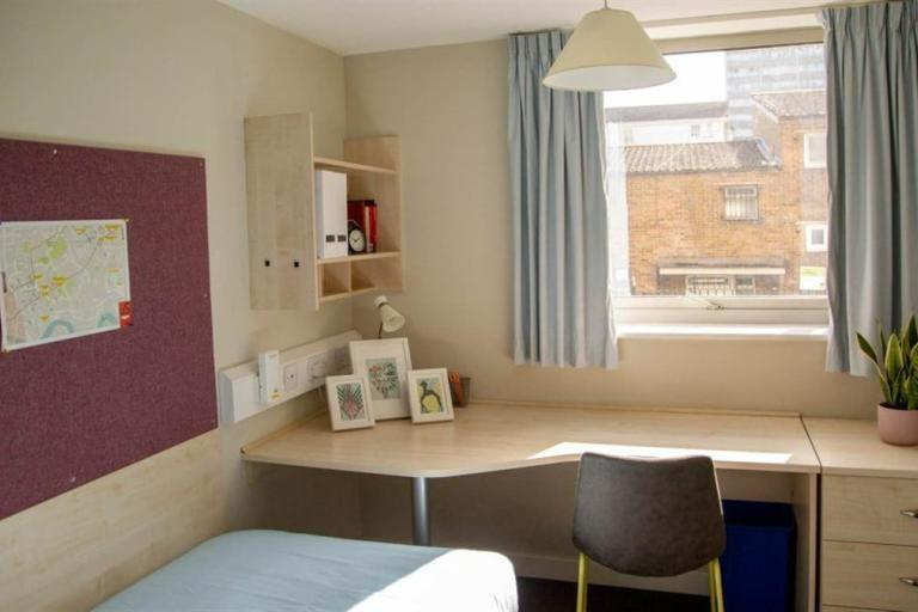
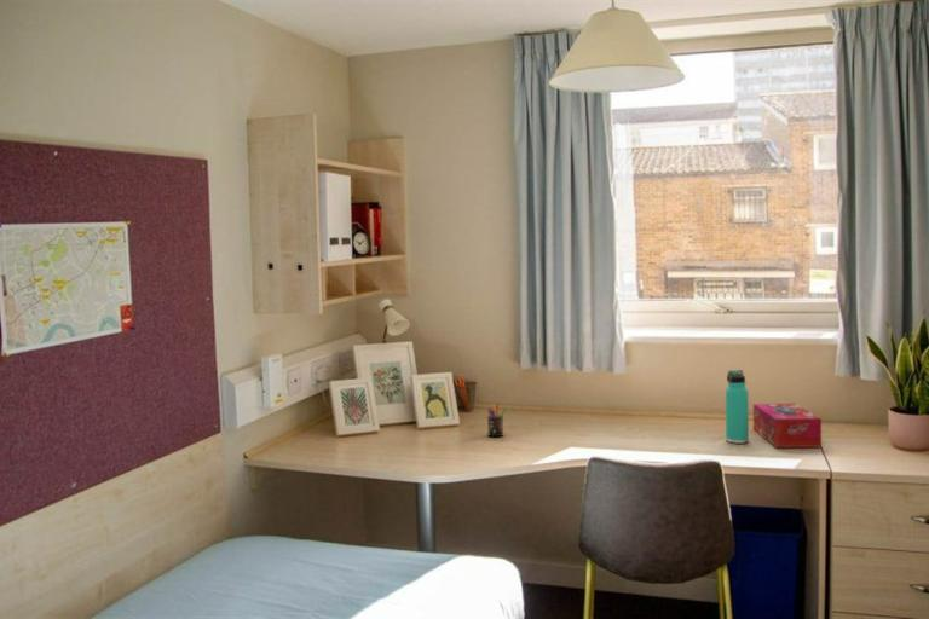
+ thermos bottle (737, 405)
+ pen holder (497, 418)
+ tissue box (785, 424)
